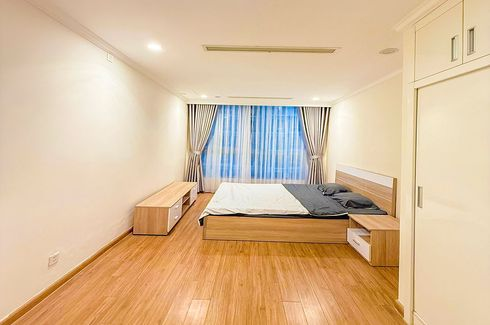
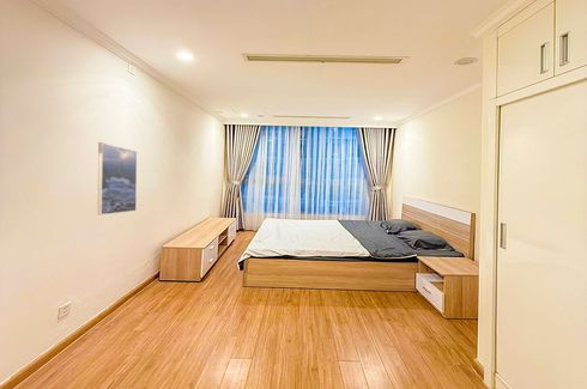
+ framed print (119, 180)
